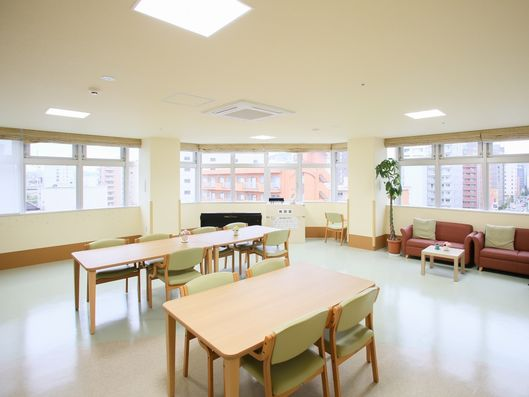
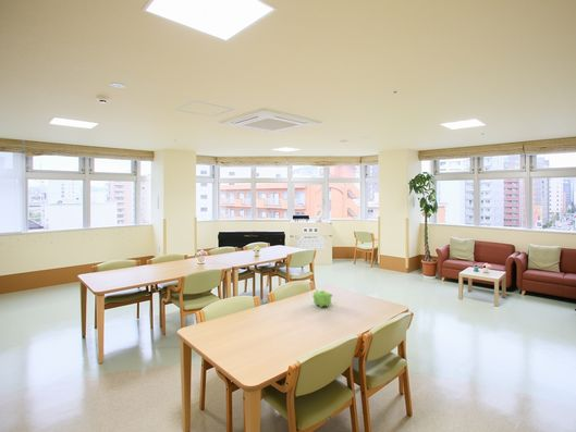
+ teapot (321, 297)
